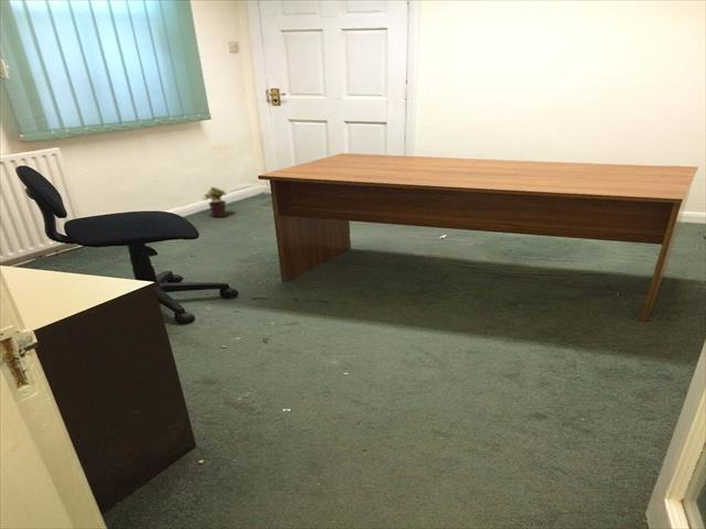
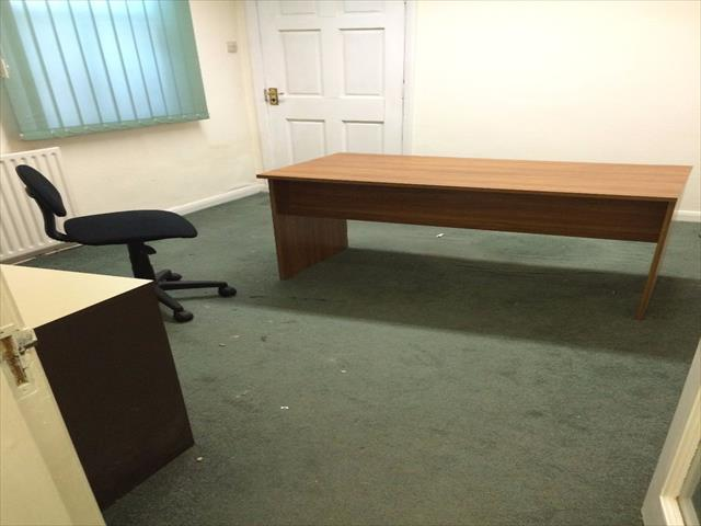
- potted plant (214, 201)
